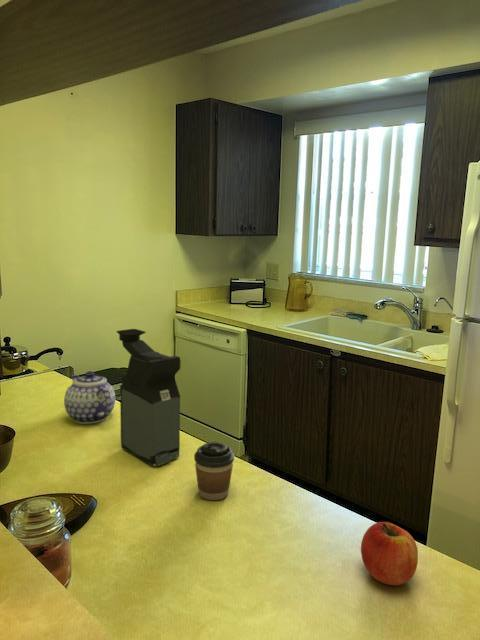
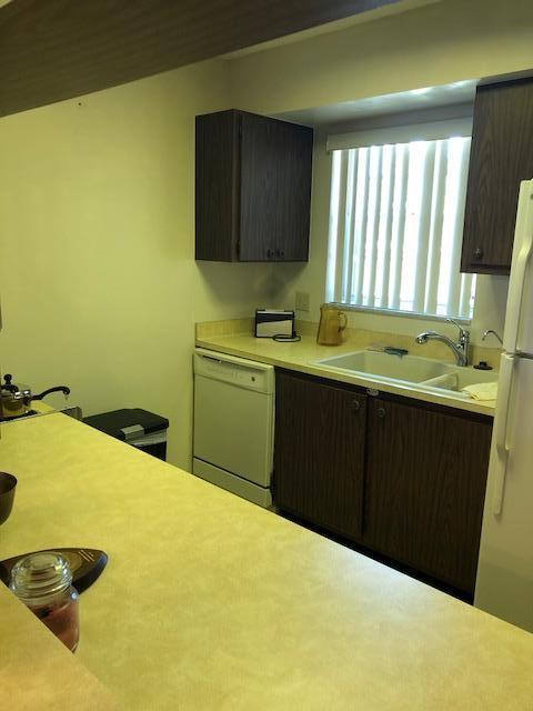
- coffee maker (147, 394)
- coffee cup (214, 468)
- teapot (90, 394)
- apple (389, 550)
